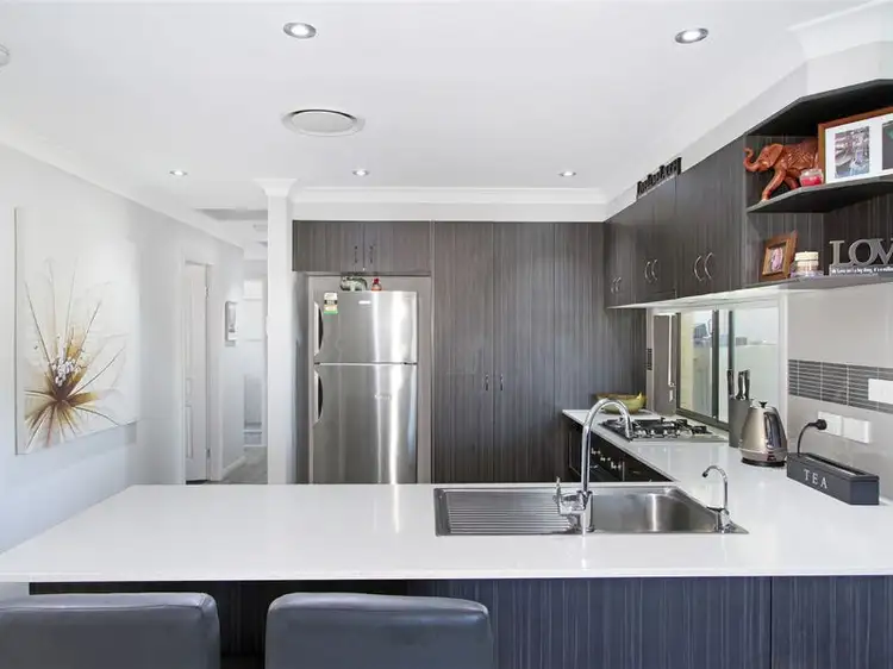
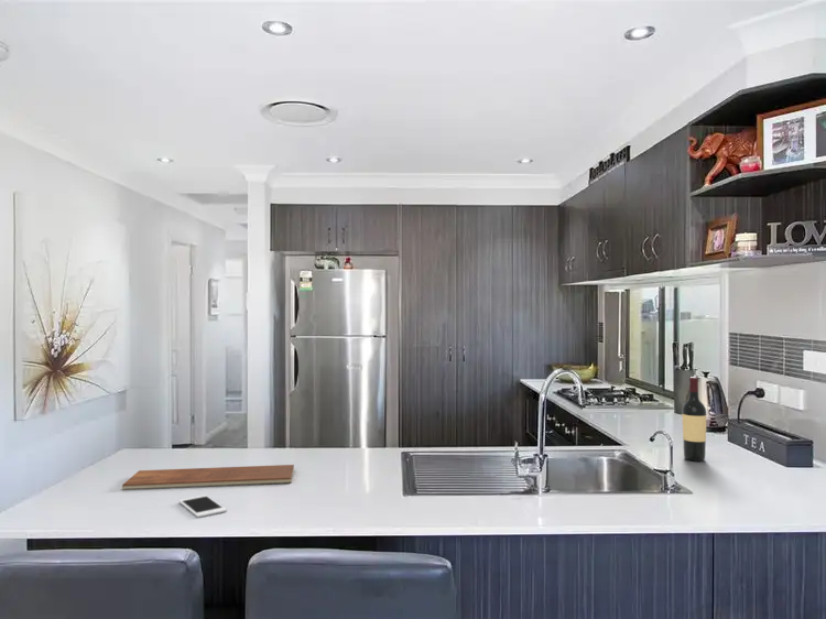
+ chopping board (213, 476)
+ cell phone (202, 506)
+ wine bottle (694, 417)
